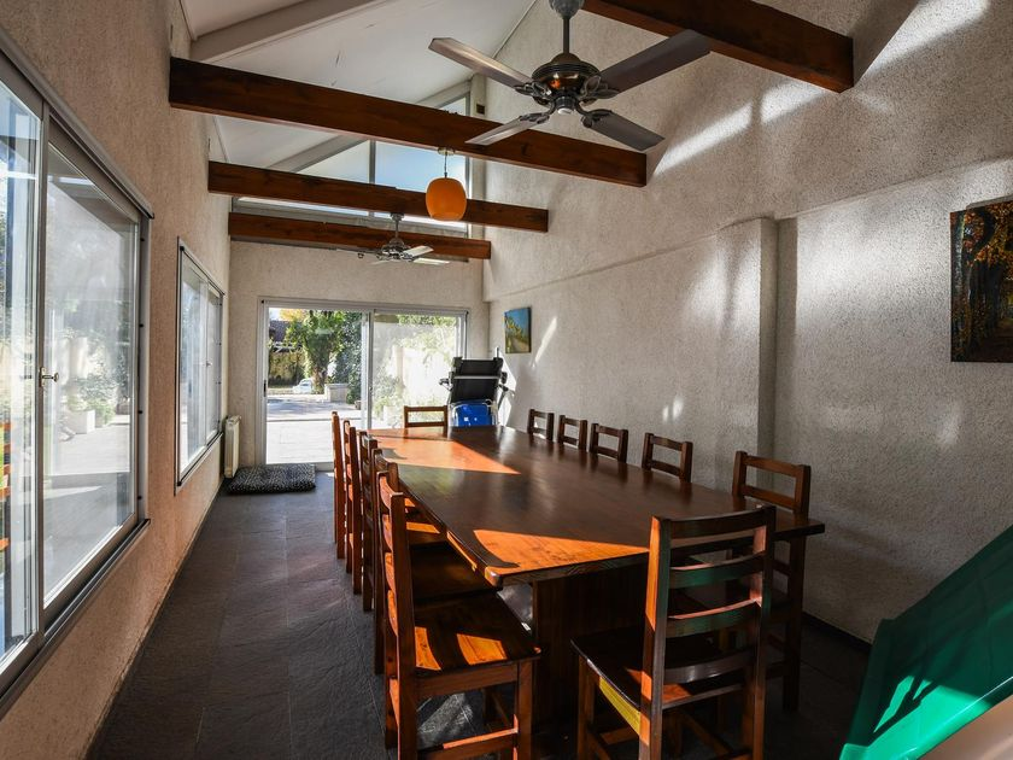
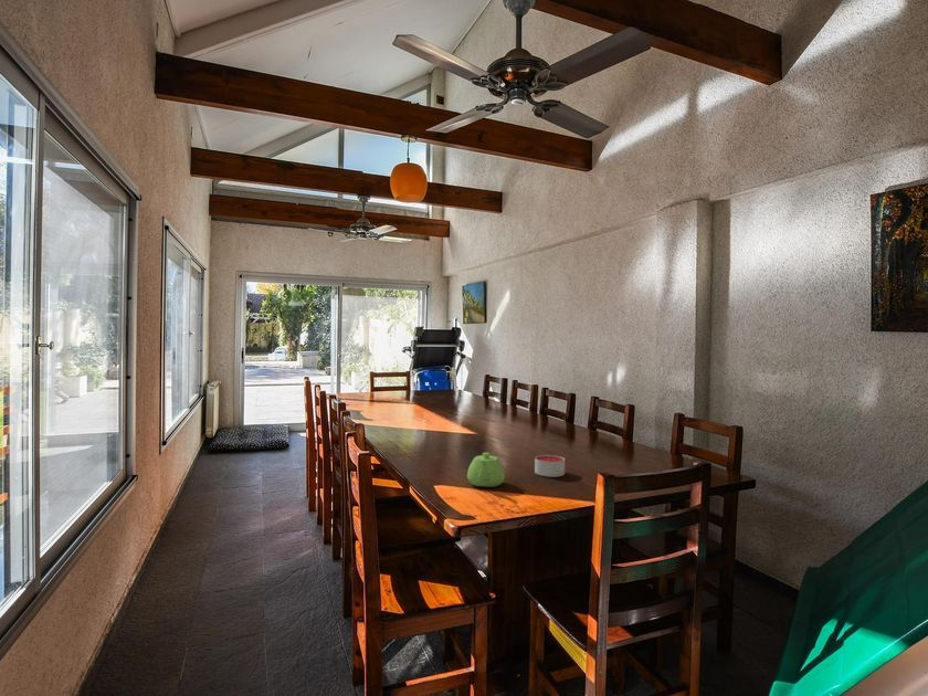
+ teapot (485, 468)
+ candle (549, 465)
